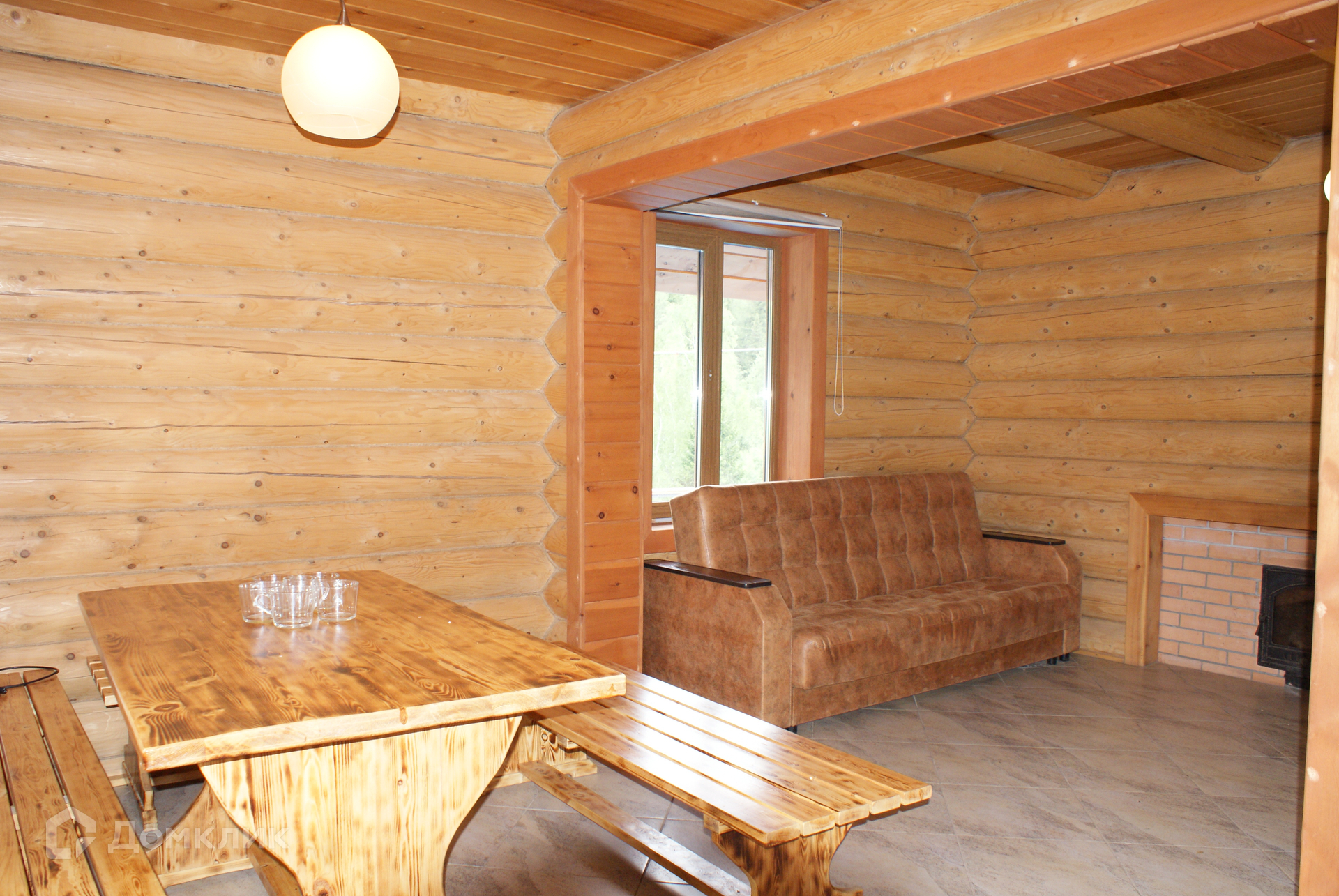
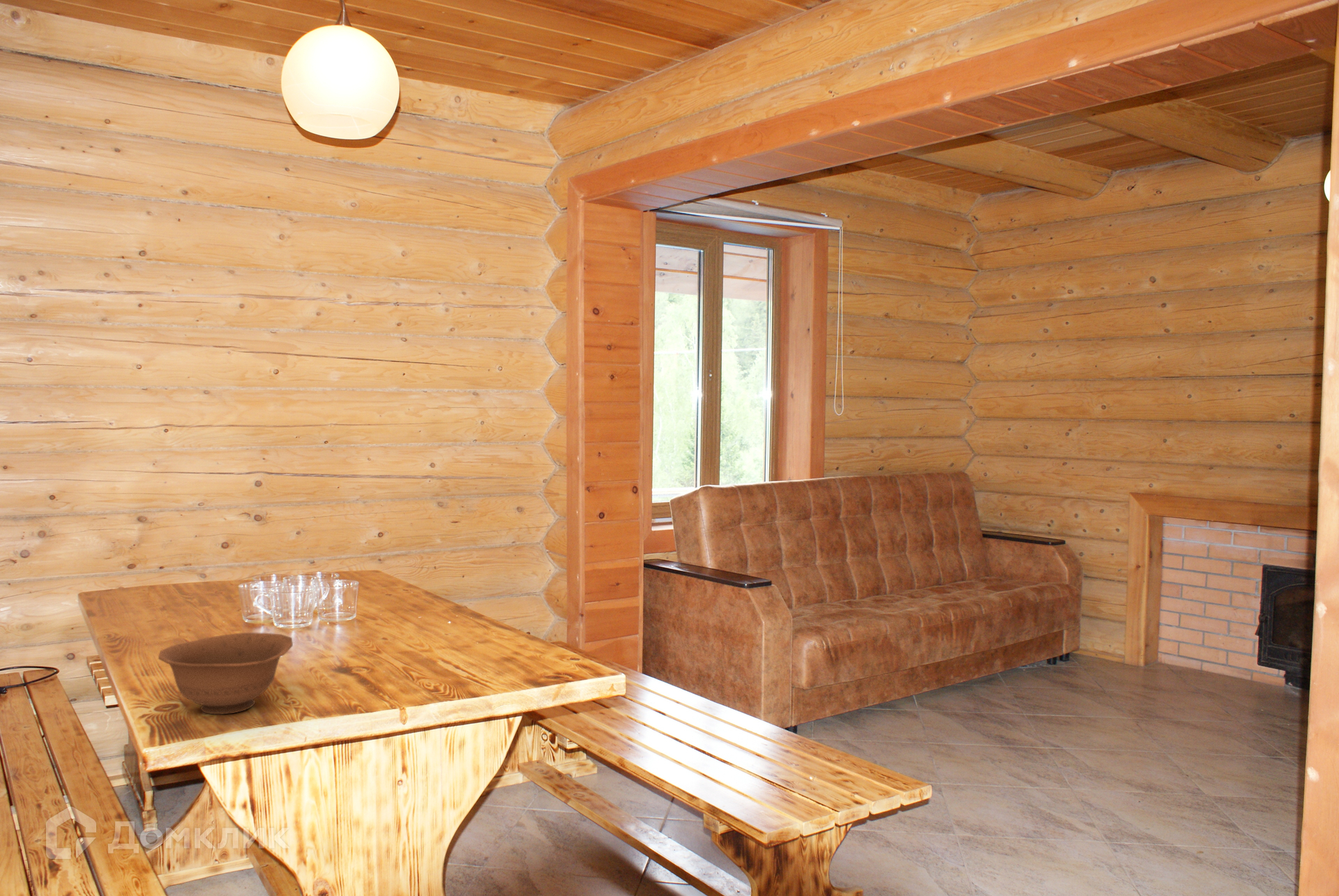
+ bowl (227, 676)
